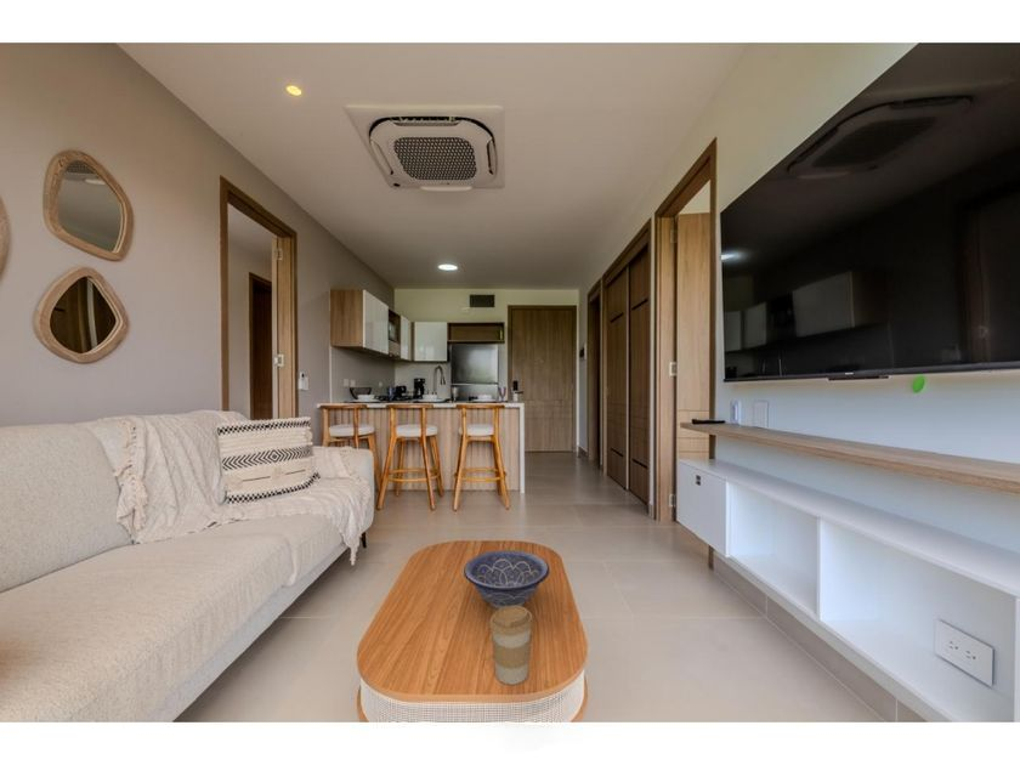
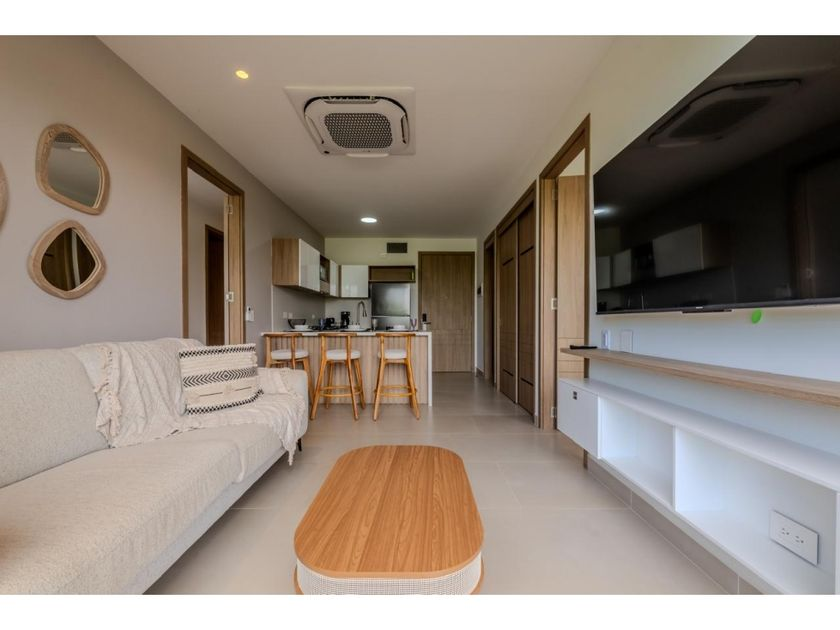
- decorative bowl (506, 583)
- coffee cup (511, 641)
